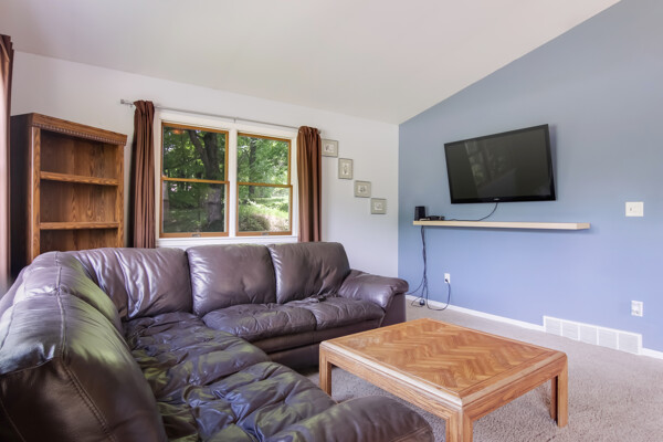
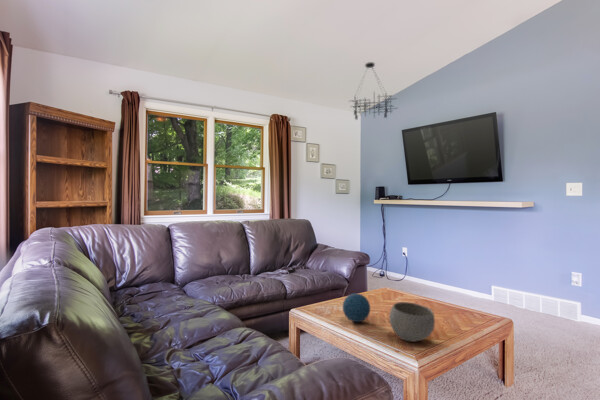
+ chandelier (374, 92)
+ decorative orb (356, 307)
+ bowl (411, 322)
